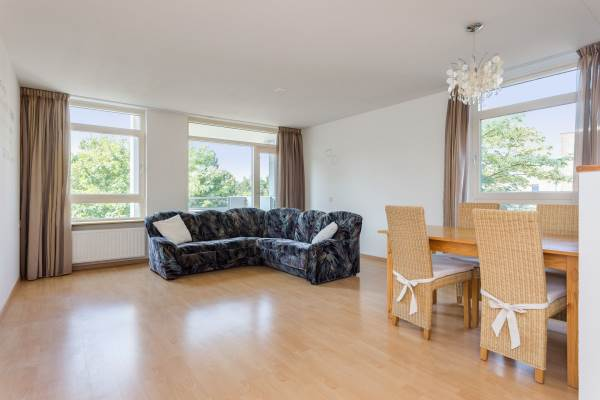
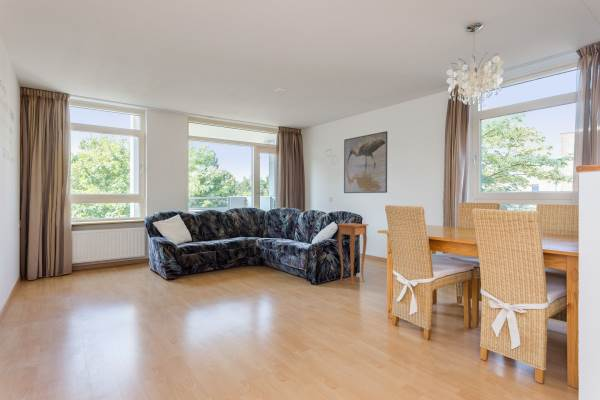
+ side table (352, 252)
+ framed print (364, 164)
